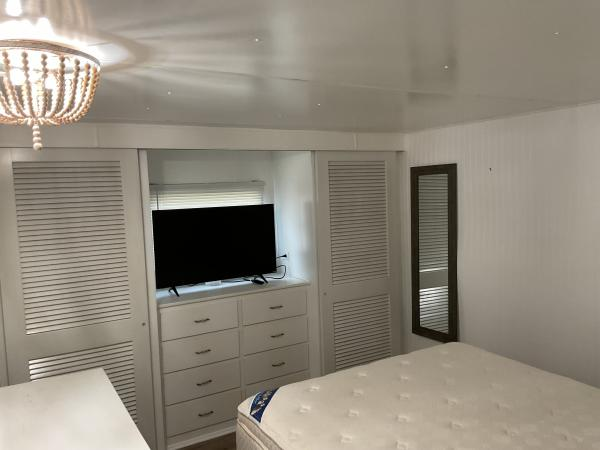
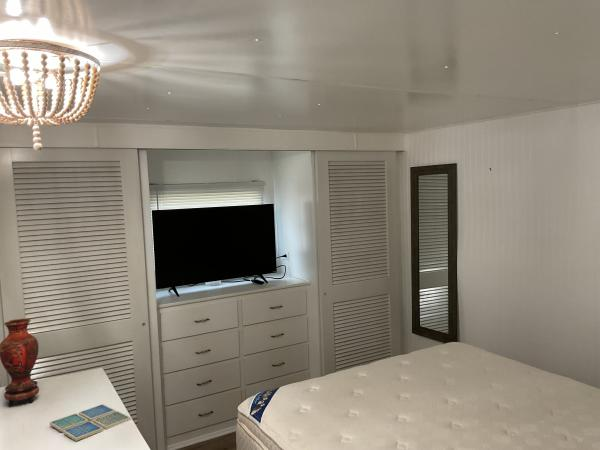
+ drink coaster (90, 421)
+ vase (19, 361)
